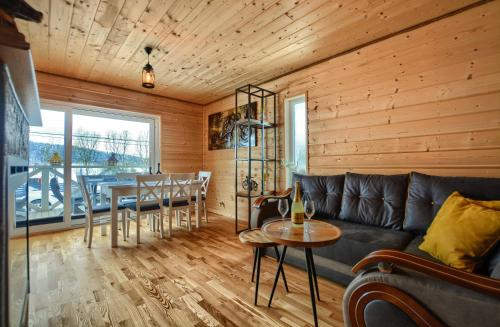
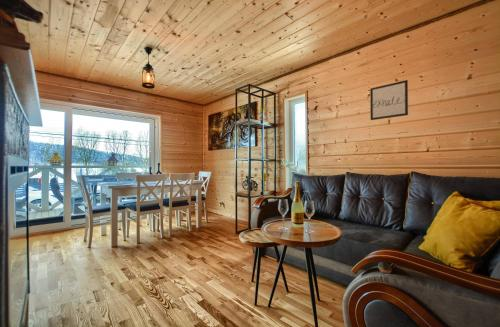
+ wall art (388, 101)
